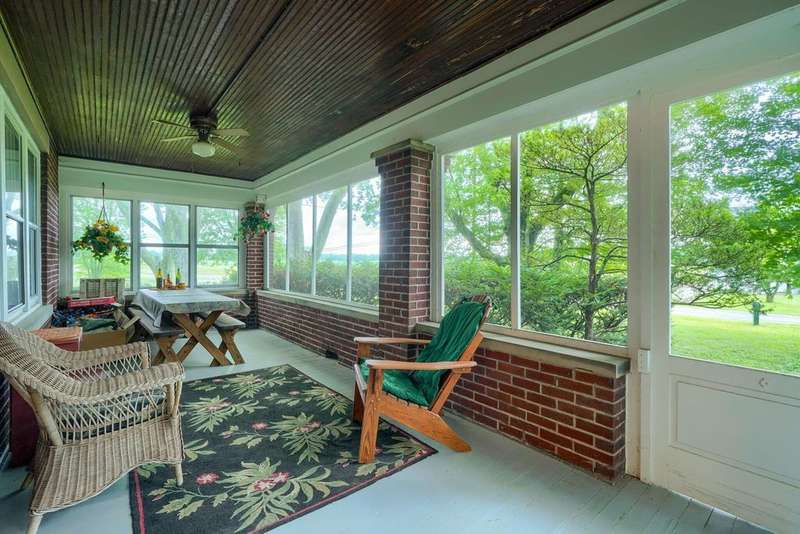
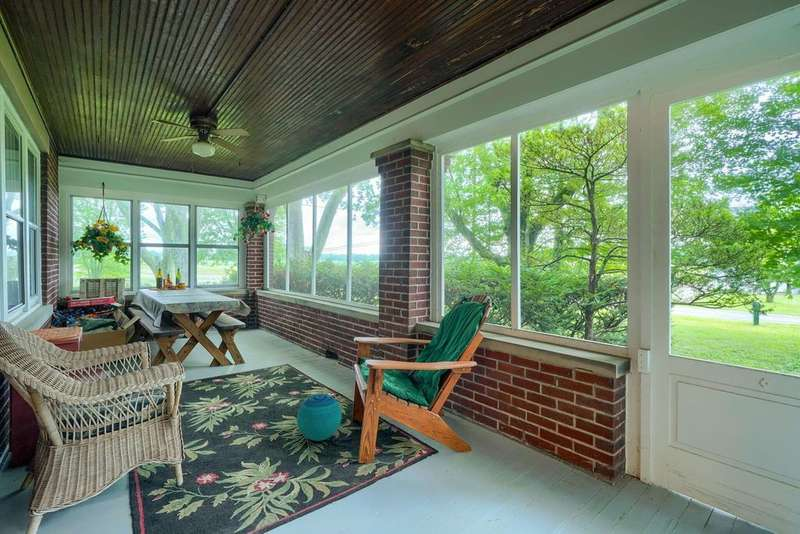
+ decorative ball (319, 416)
